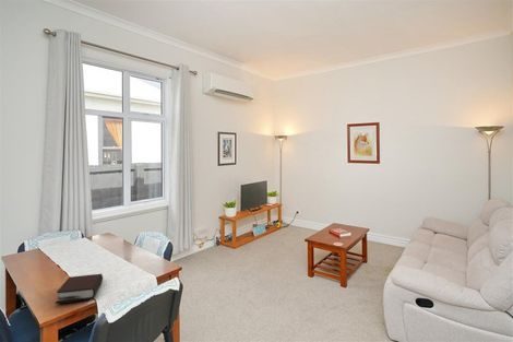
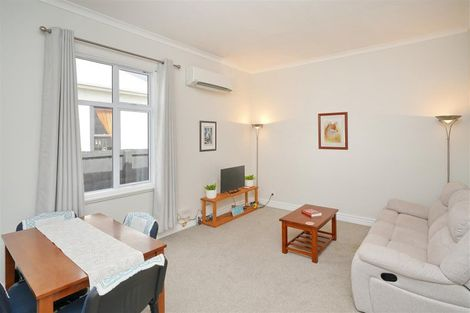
- bible (81, 286)
